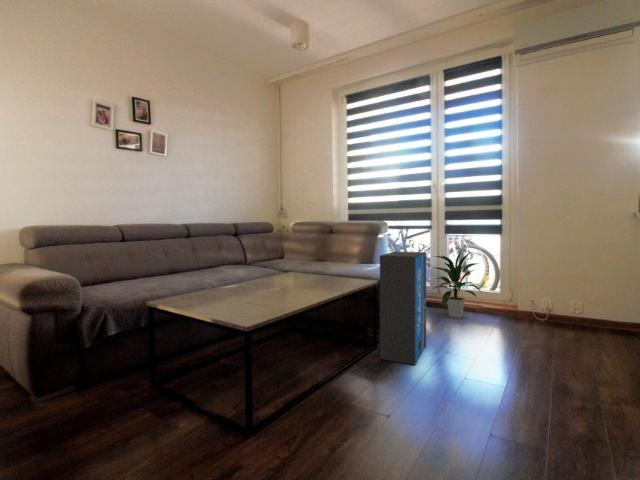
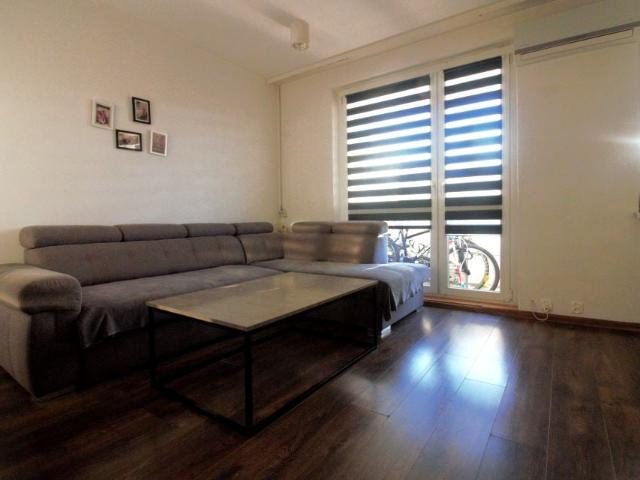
- indoor plant (454, 283)
- air purifier (404, 303)
